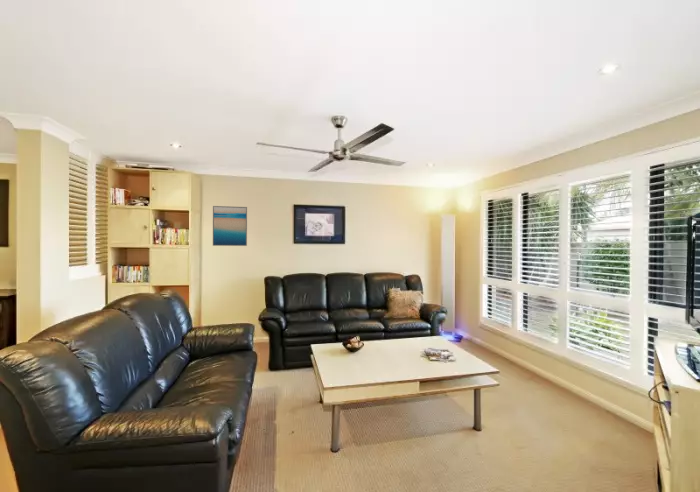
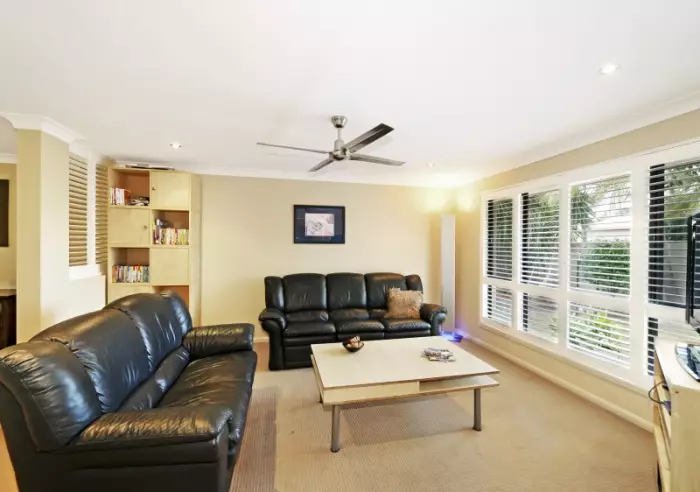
- wall art (230, 226)
